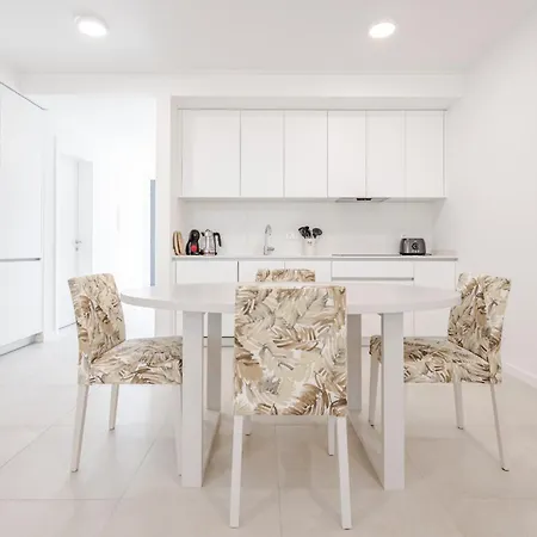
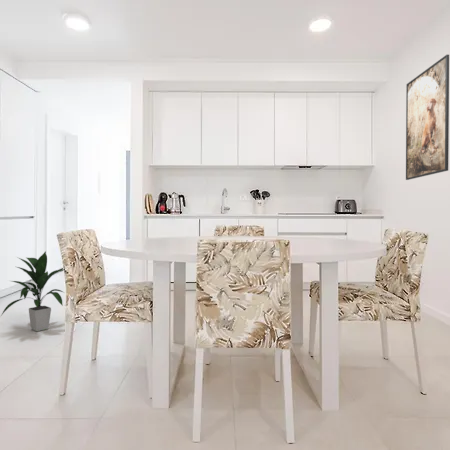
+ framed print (425, 123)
+ indoor plant (36, 289)
